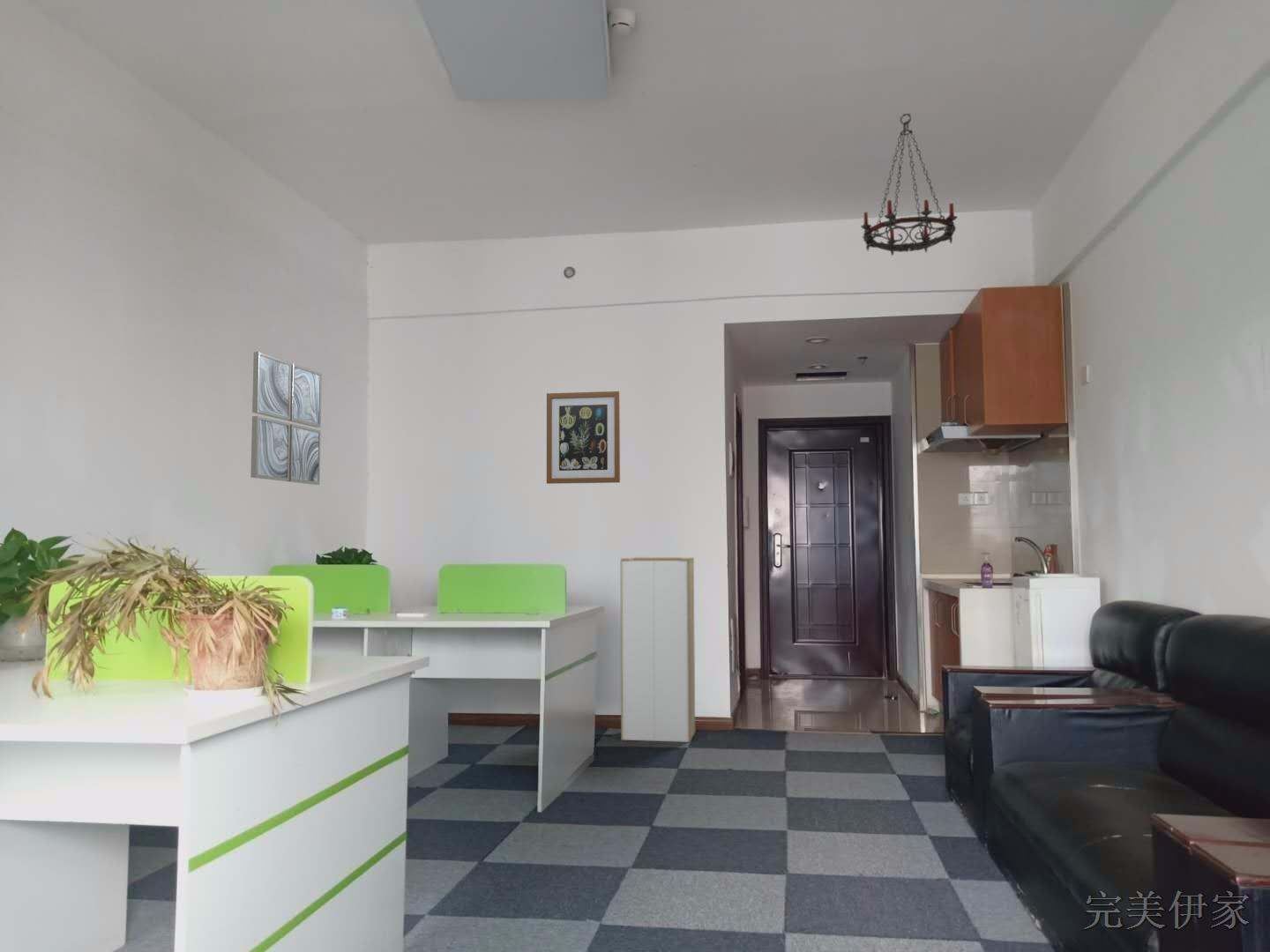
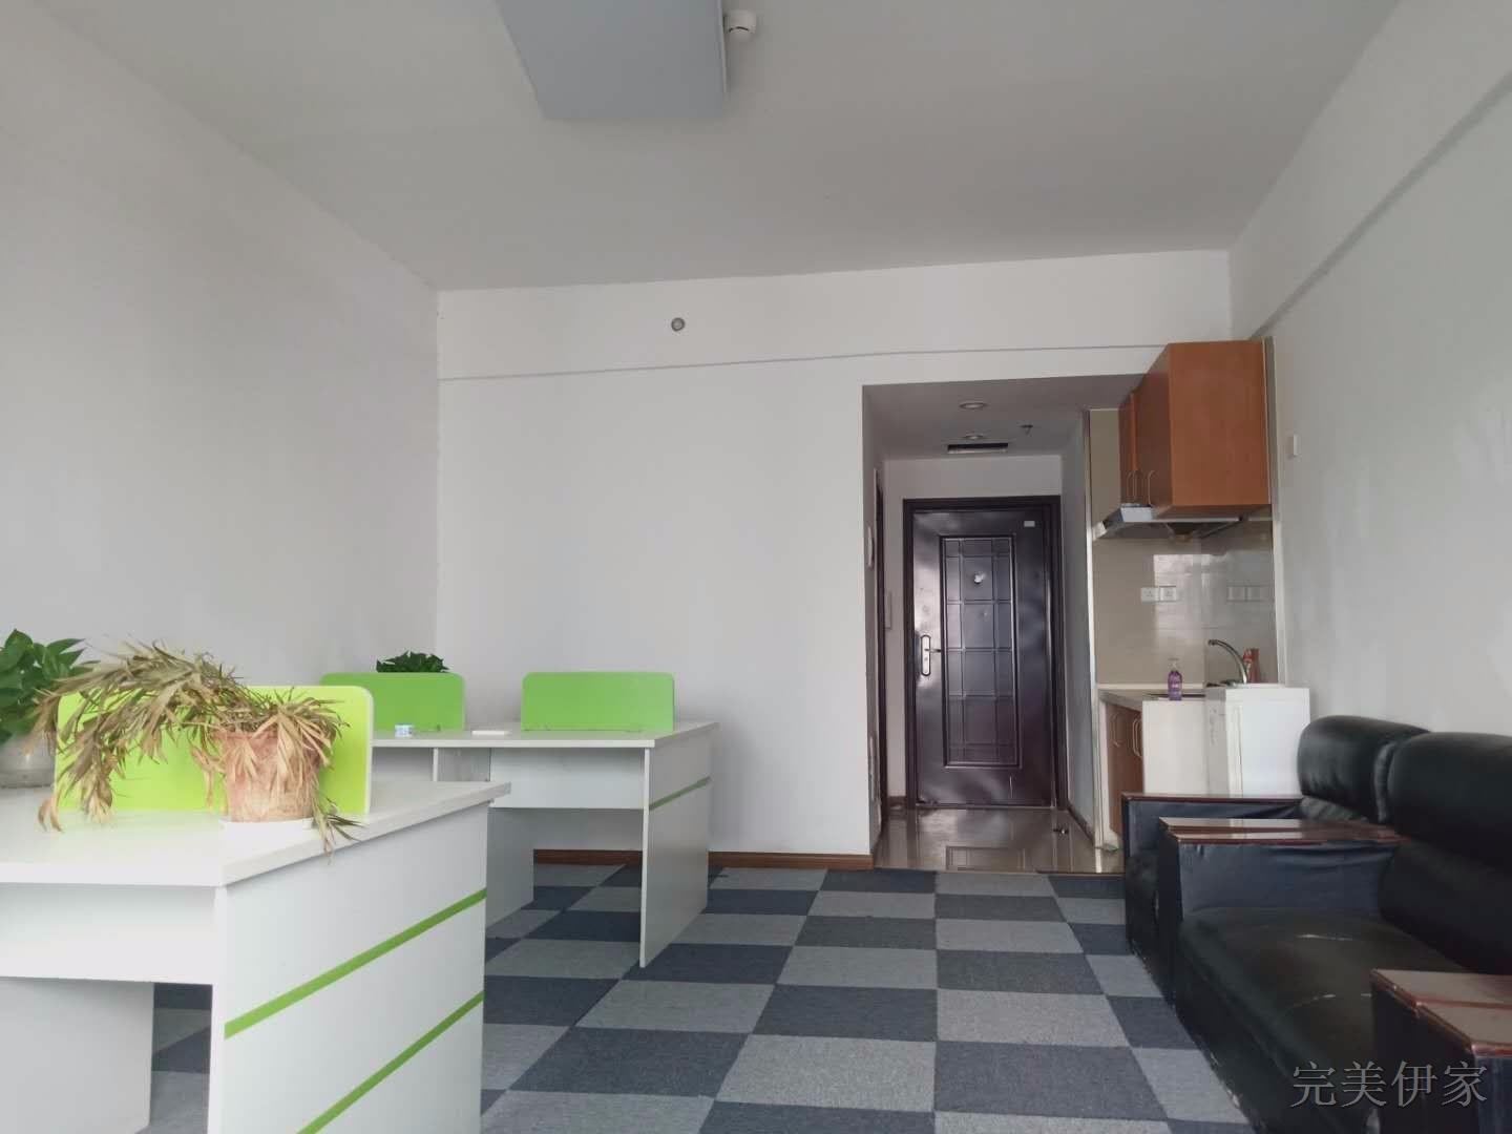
- cabinet (659, 645)
- wall art (583, 437)
- chandelier (913, 179)
- wall art (288, 420)
